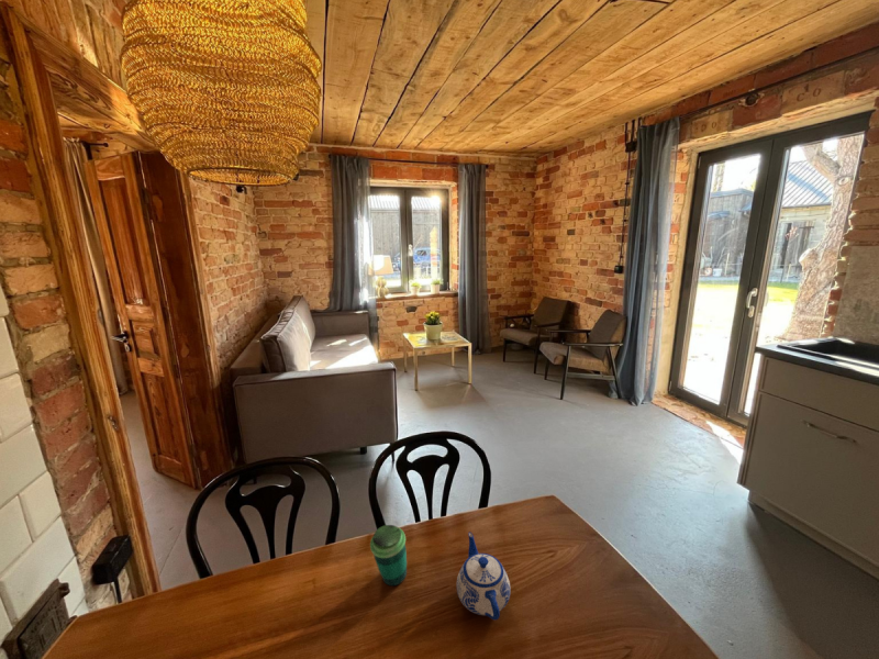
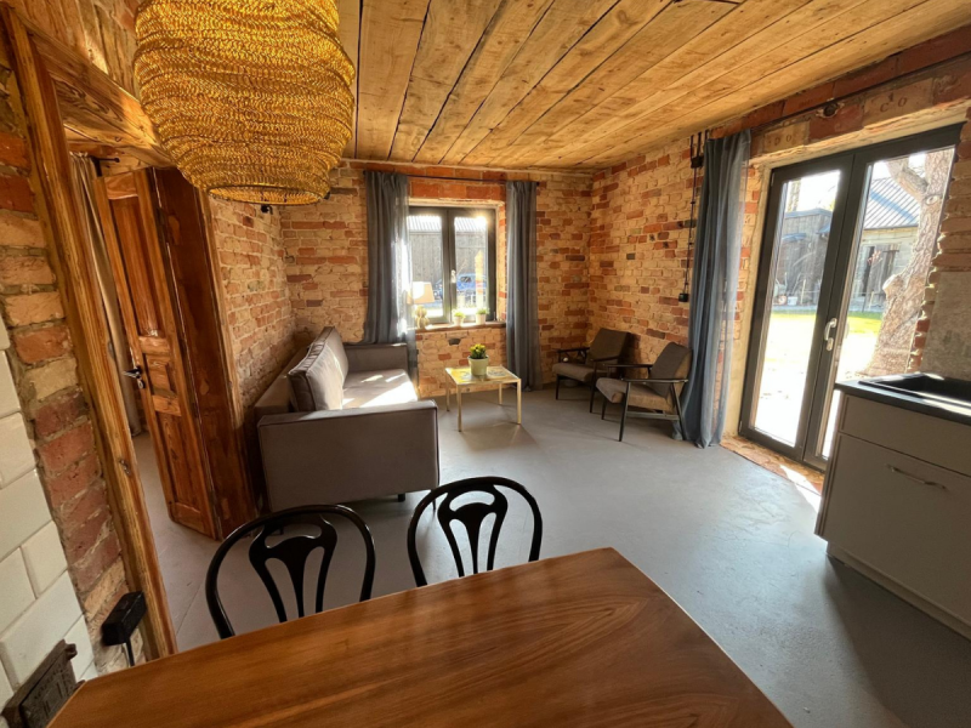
- teapot (481, 574)
- cup (389, 556)
